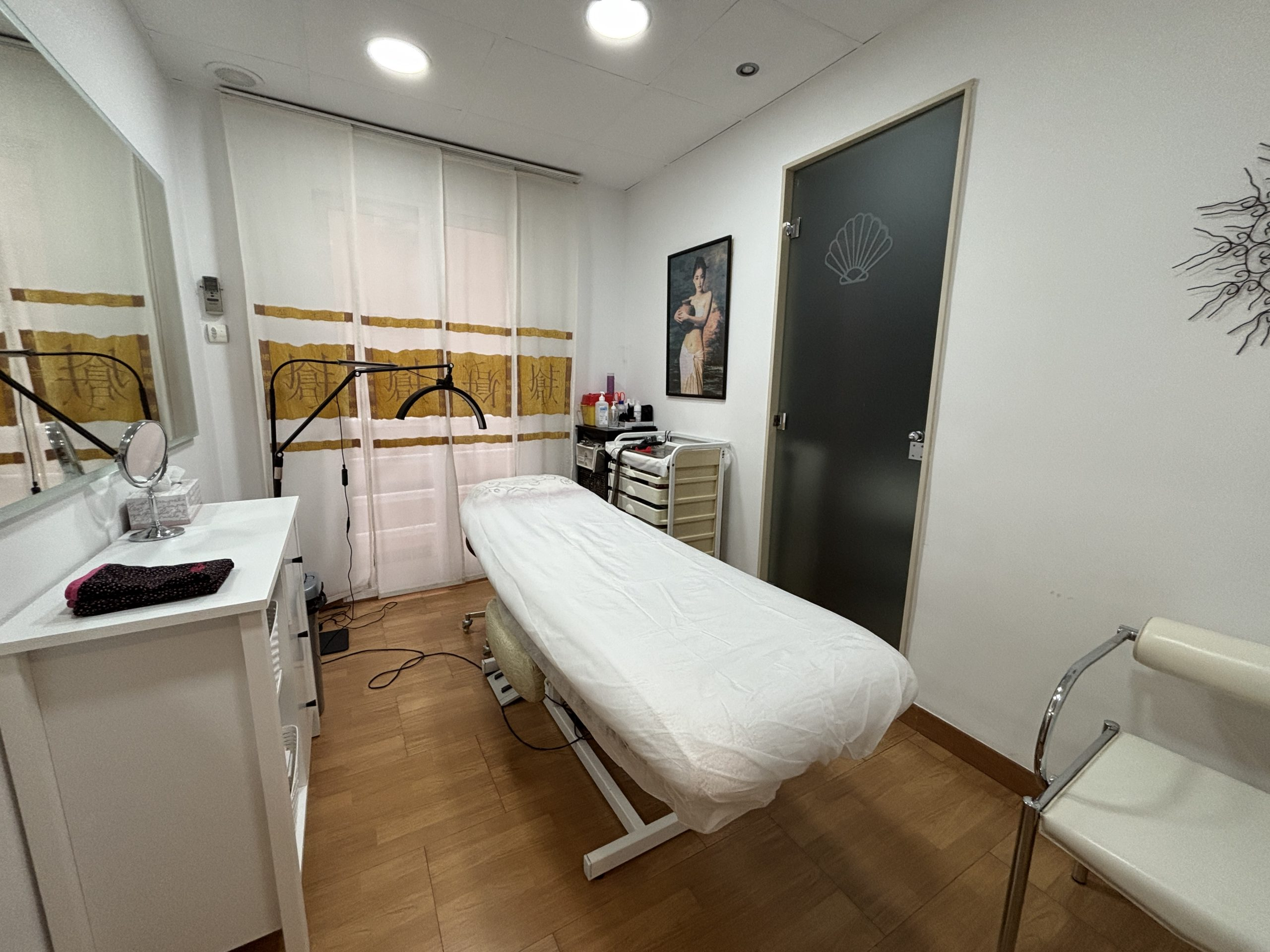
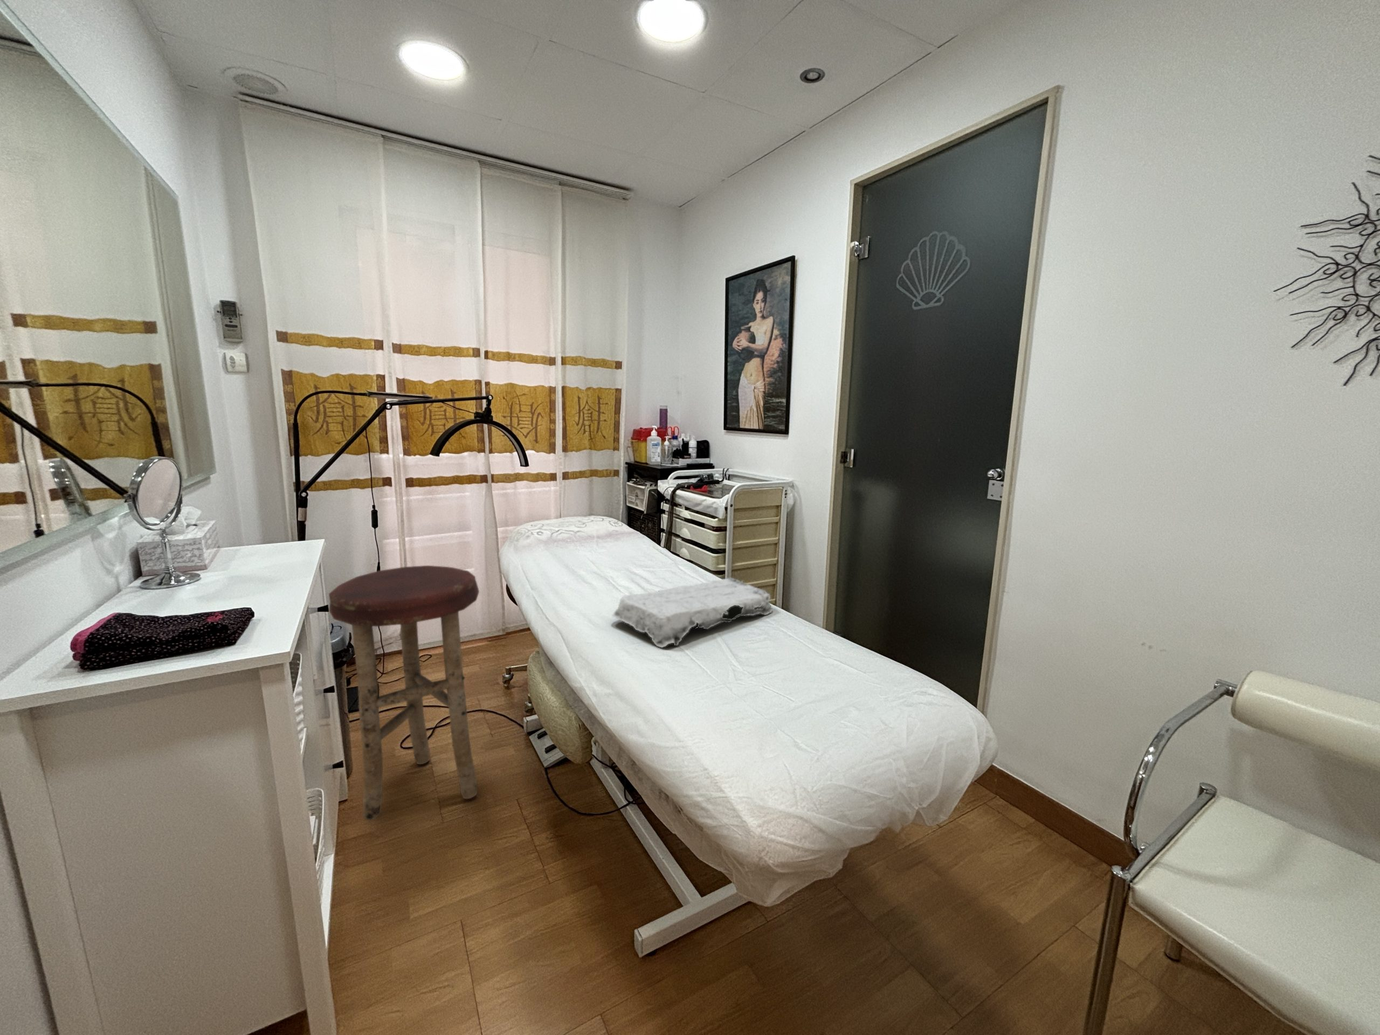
+ stool (415, 688)
+ stone plaque (698, 603)
